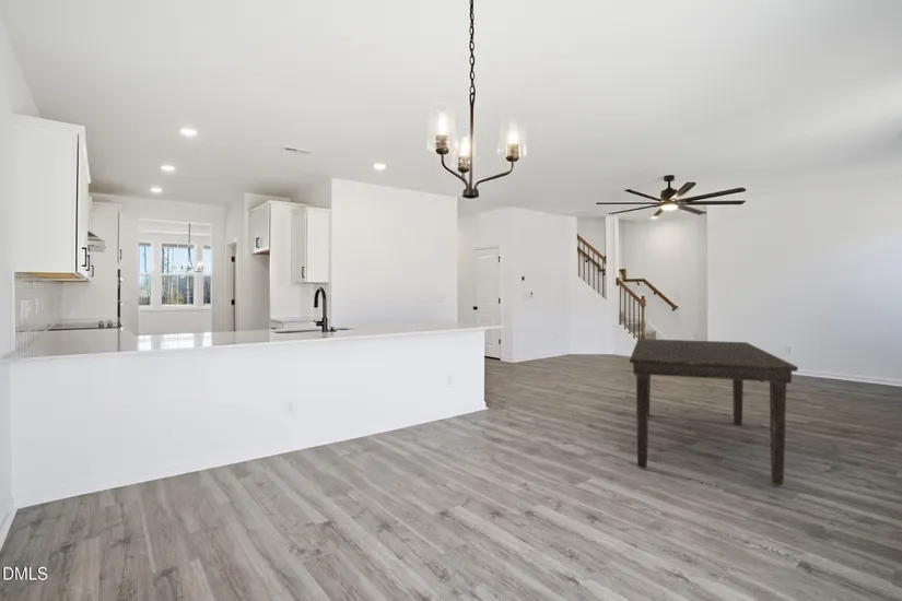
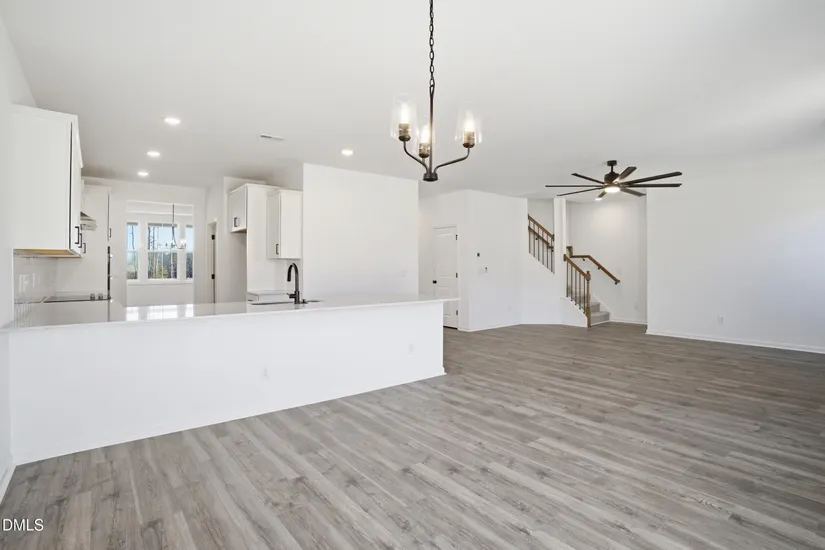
- dining table (699, 377)
